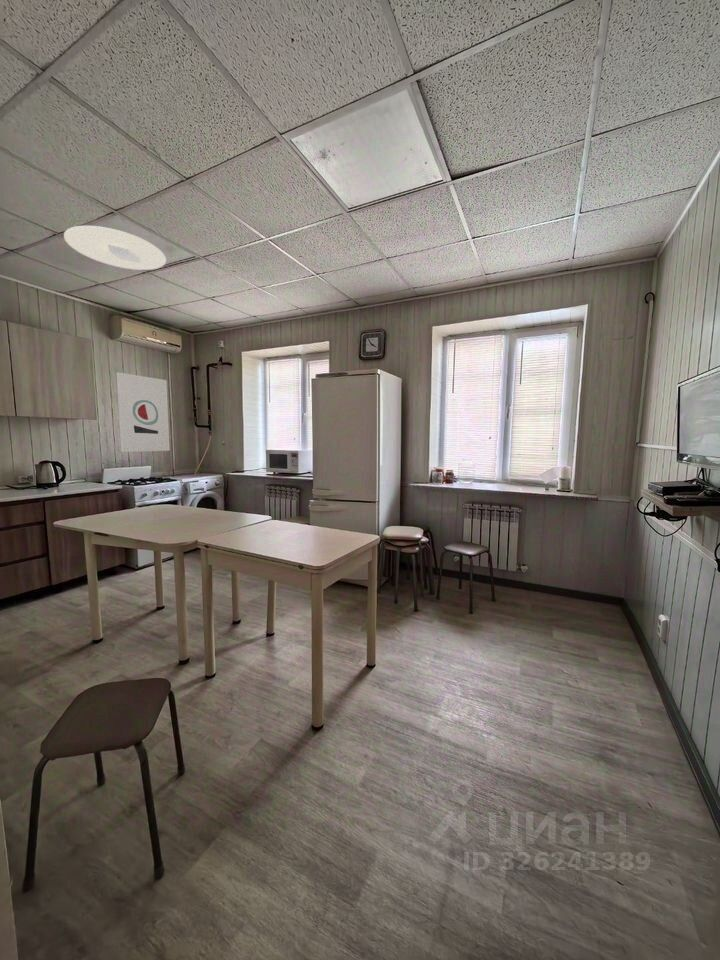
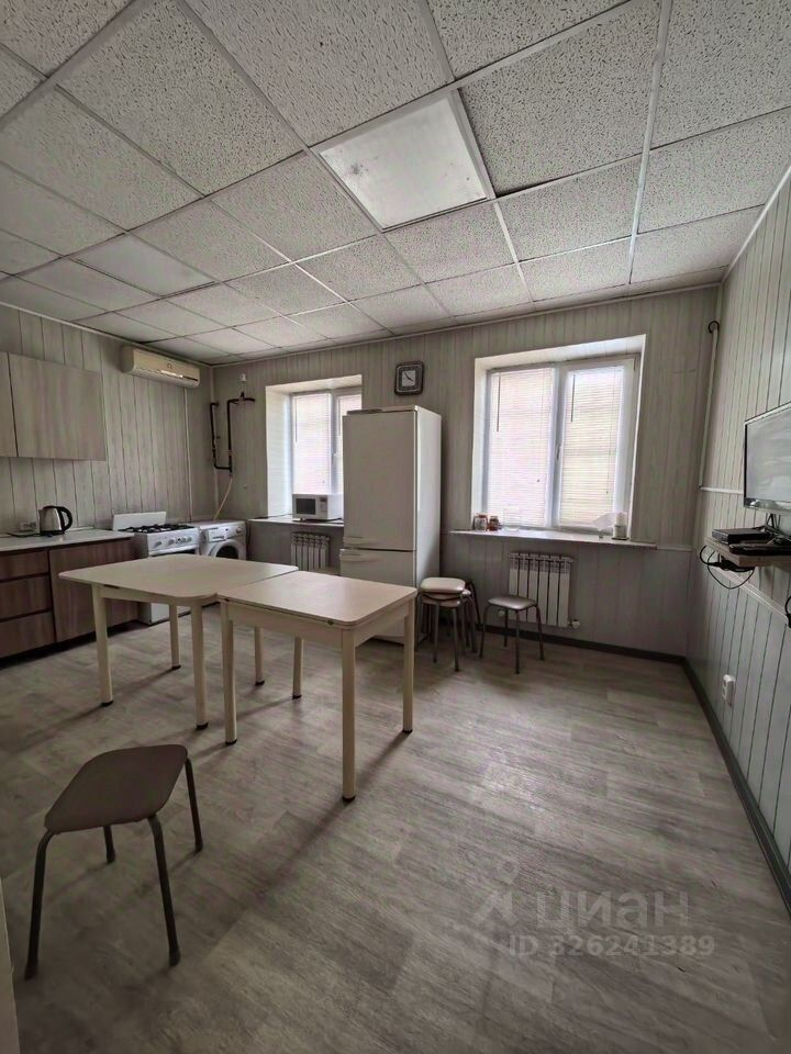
- ceiling light (117, 245)
- wall art (144, 414)
